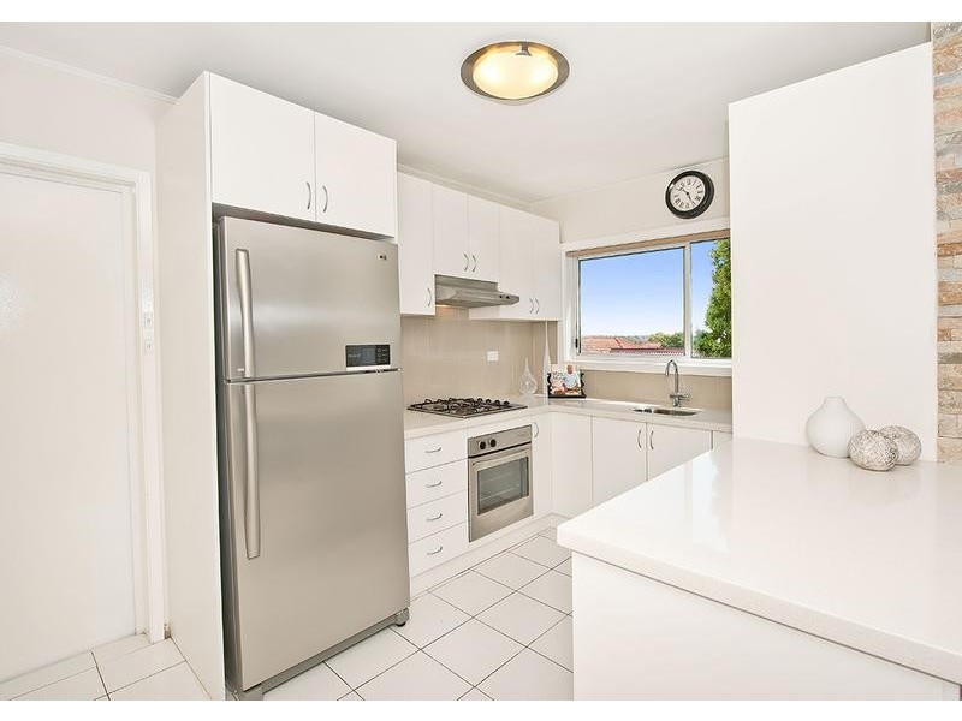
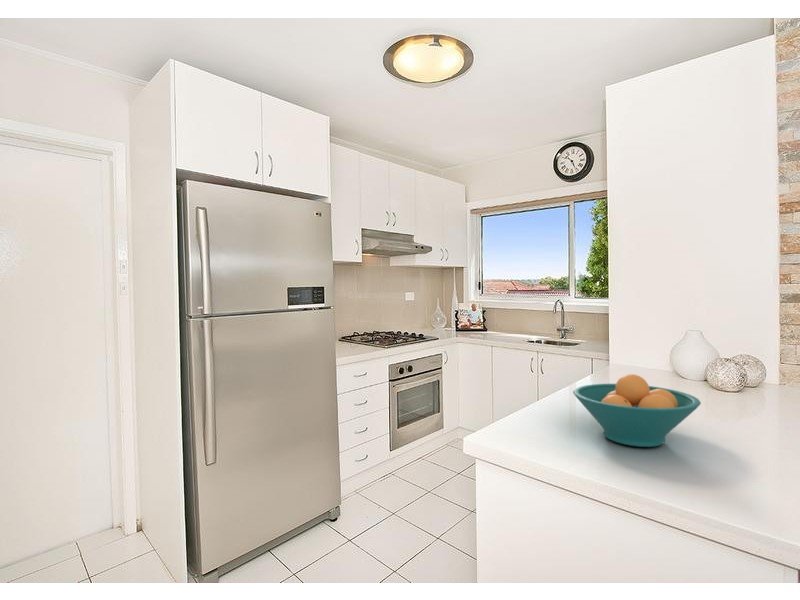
+ fruit bowl (633, 406)
